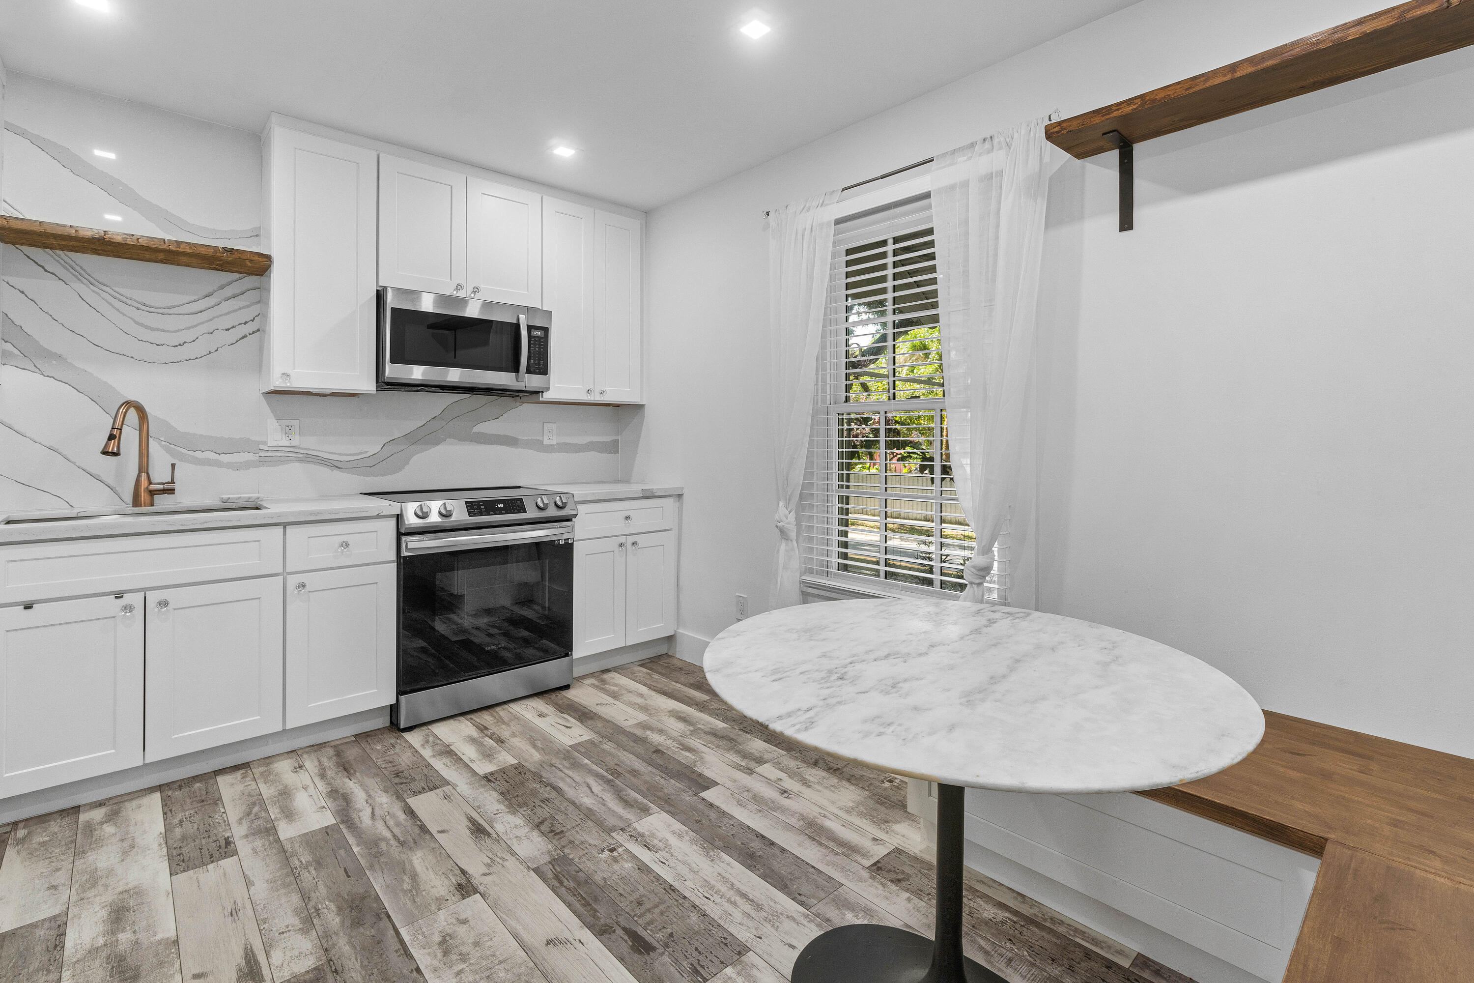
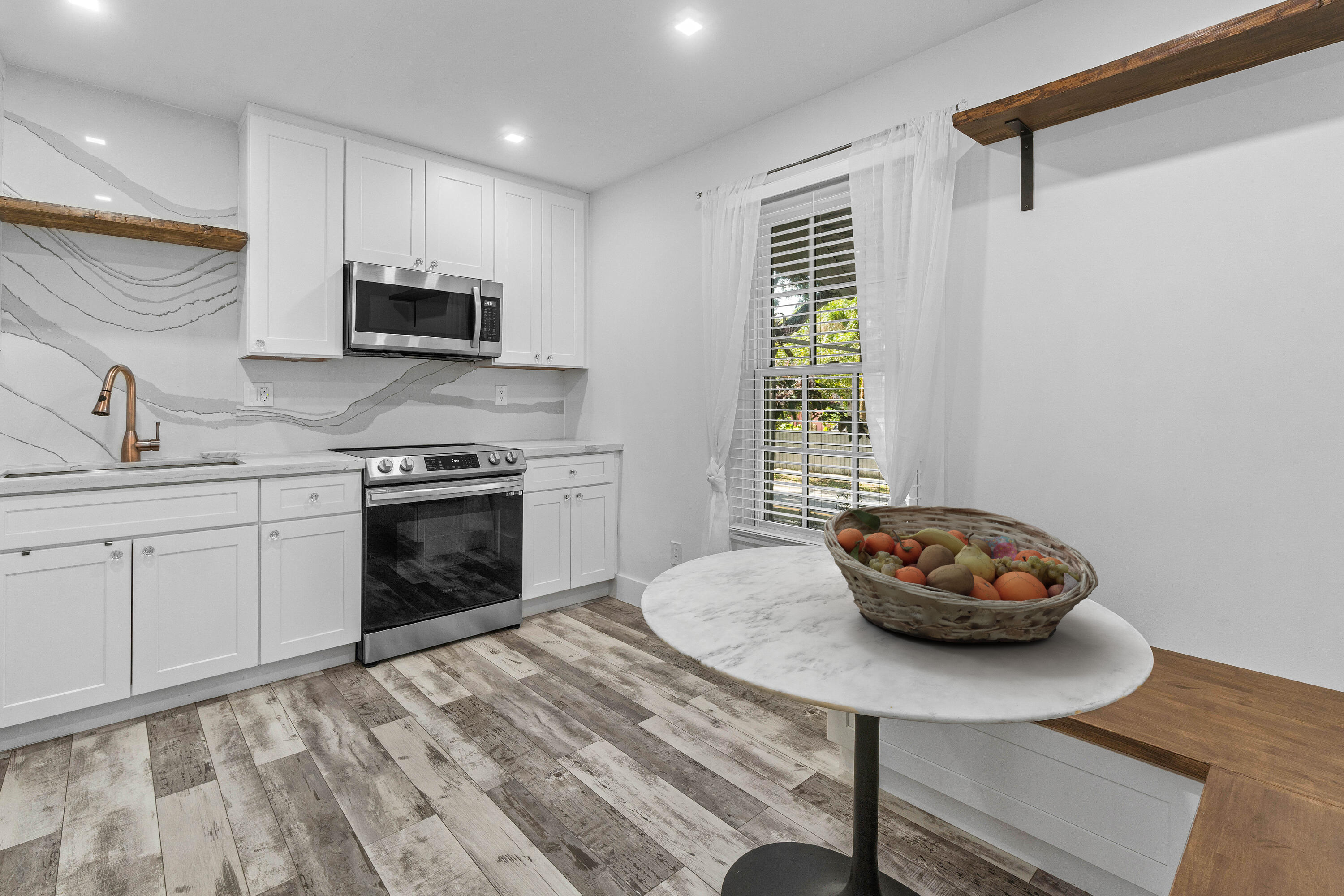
+ fruit basket (950, 566)
